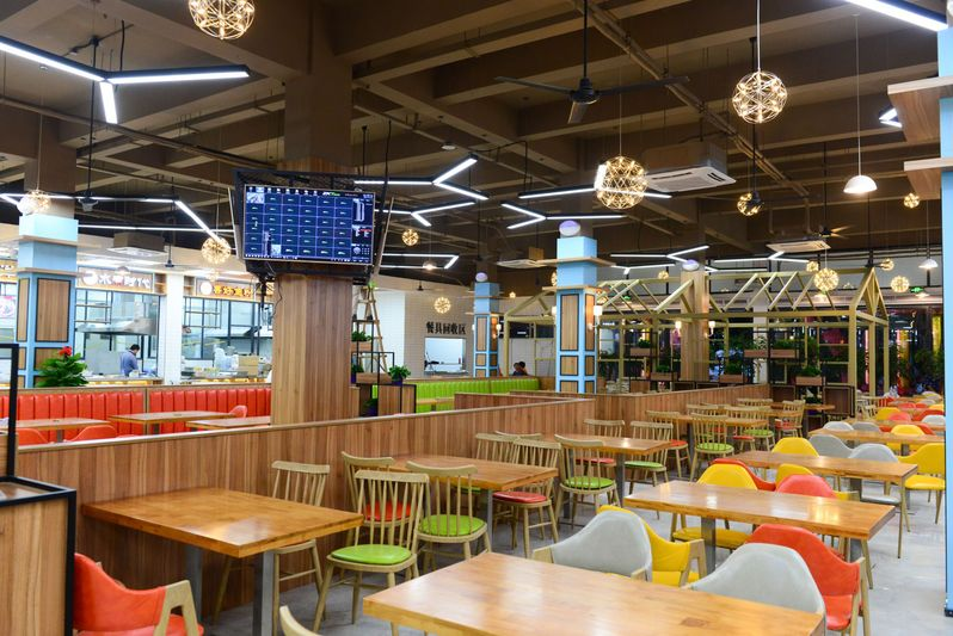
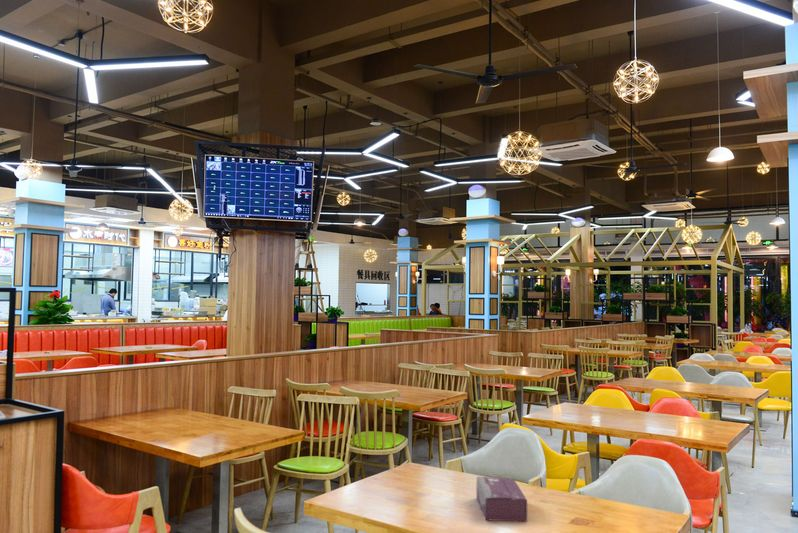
+ tissue box (500, 497)
